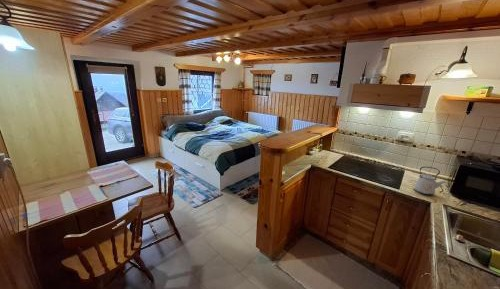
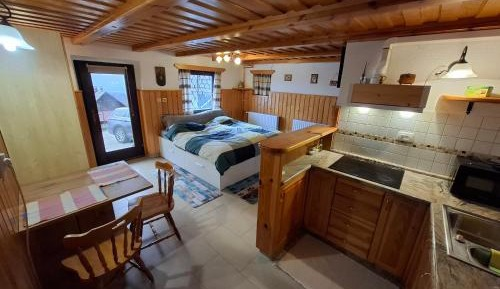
- kettle (430, 180)
